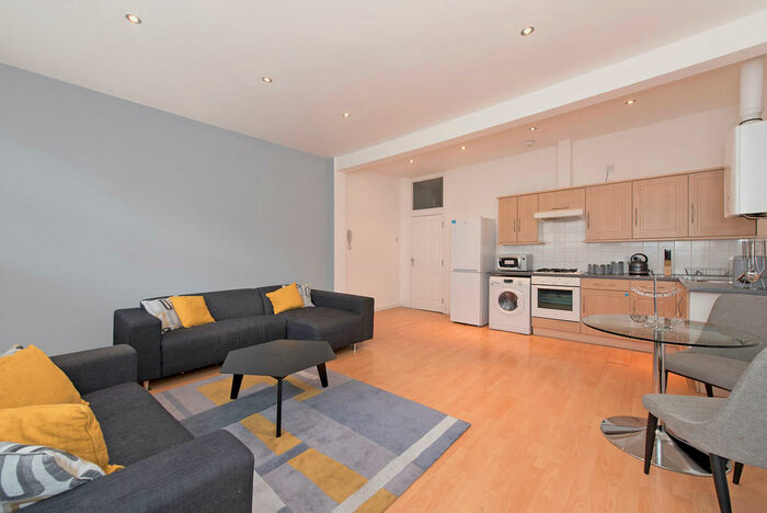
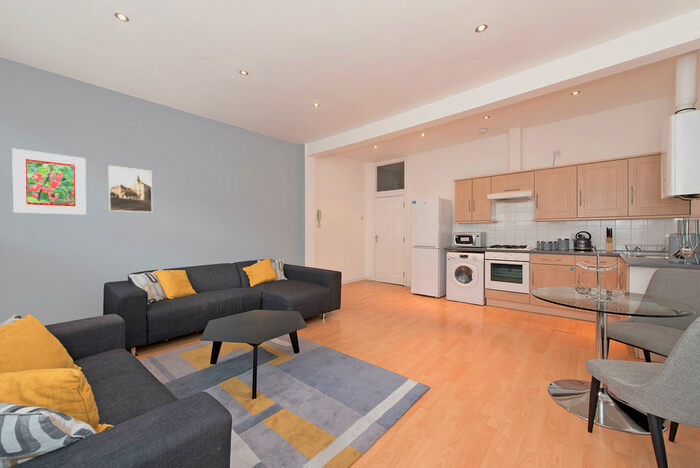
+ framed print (131, 189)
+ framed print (51, 183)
